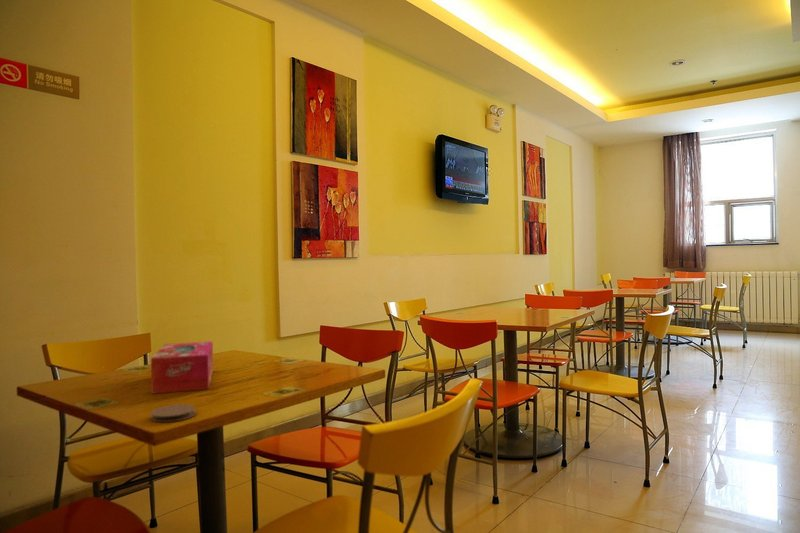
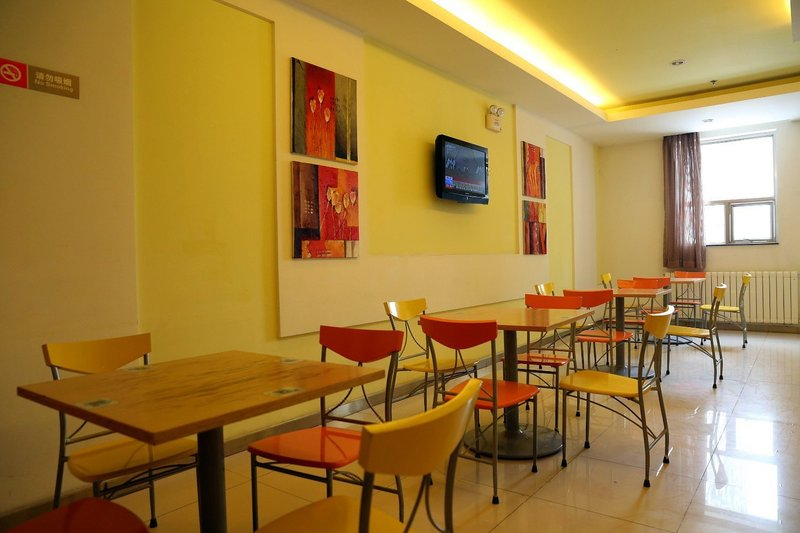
- tissue box (185, 364)
- coaster (173, 412)
